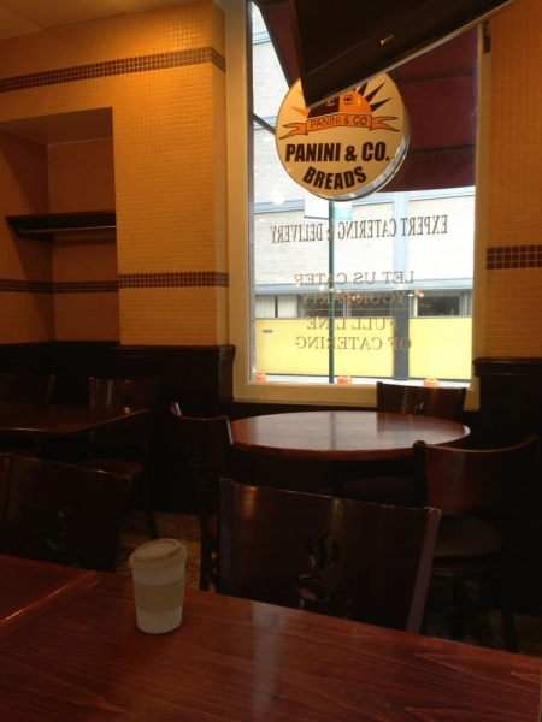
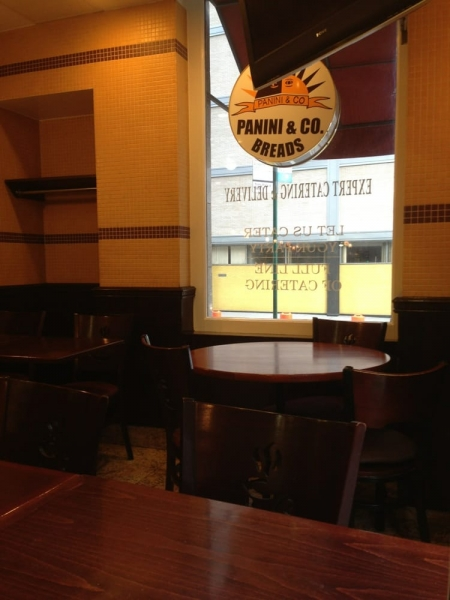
- coffee cup (158, 584)
